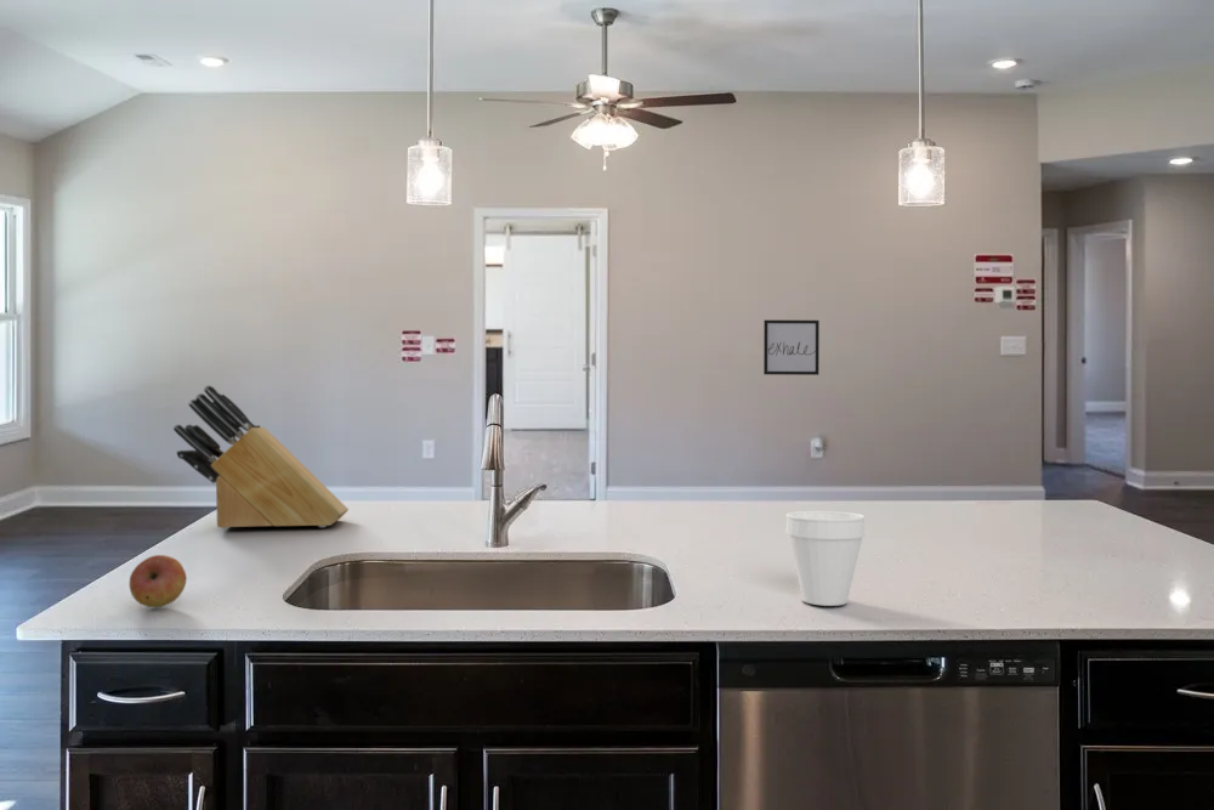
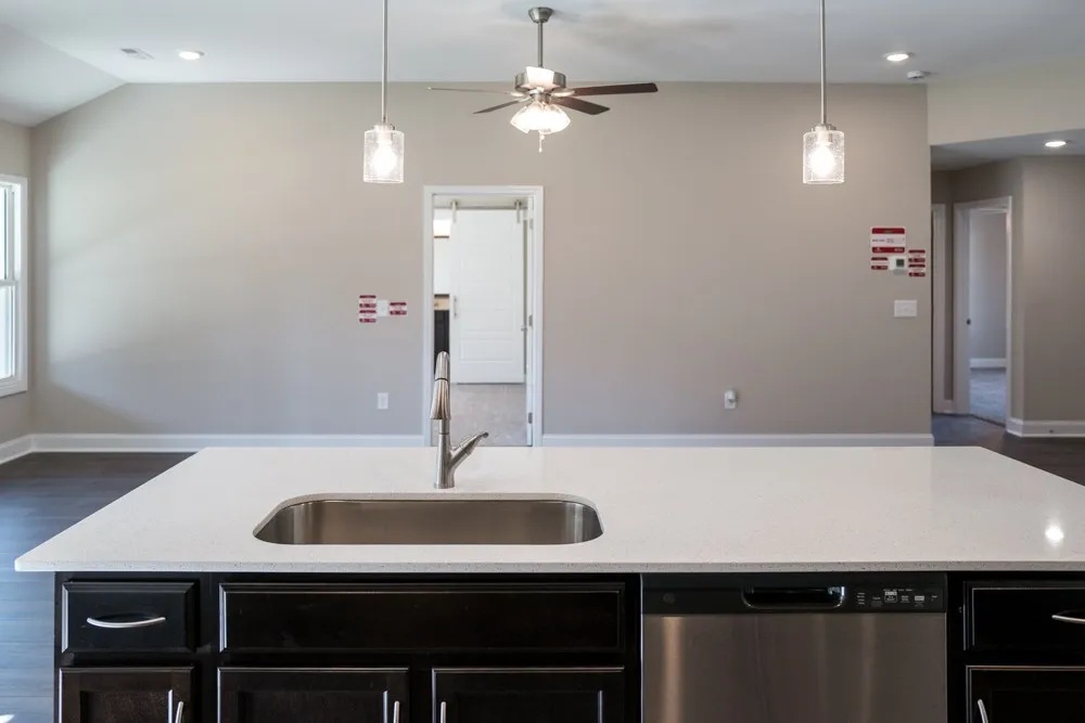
- fruit (158, 580)
- knife block (262, 455)
- cup (824, 557)
- wall art (790, 347)
